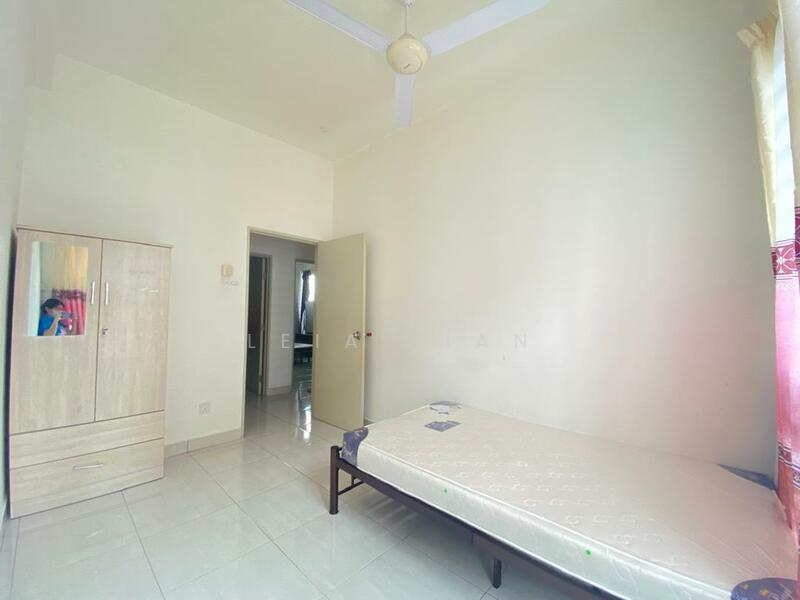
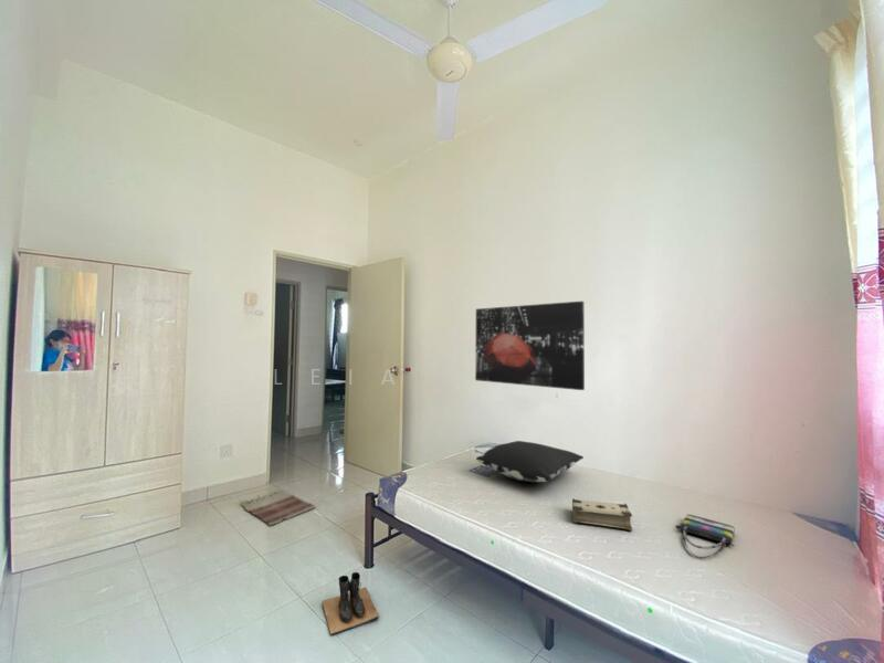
+ book (600, 512)
+ tote bag (703, 535)
+ pillow (530, 459)
+ boots (349, 596)
+ rug (275, 504)
+ wall art (524, 345)
